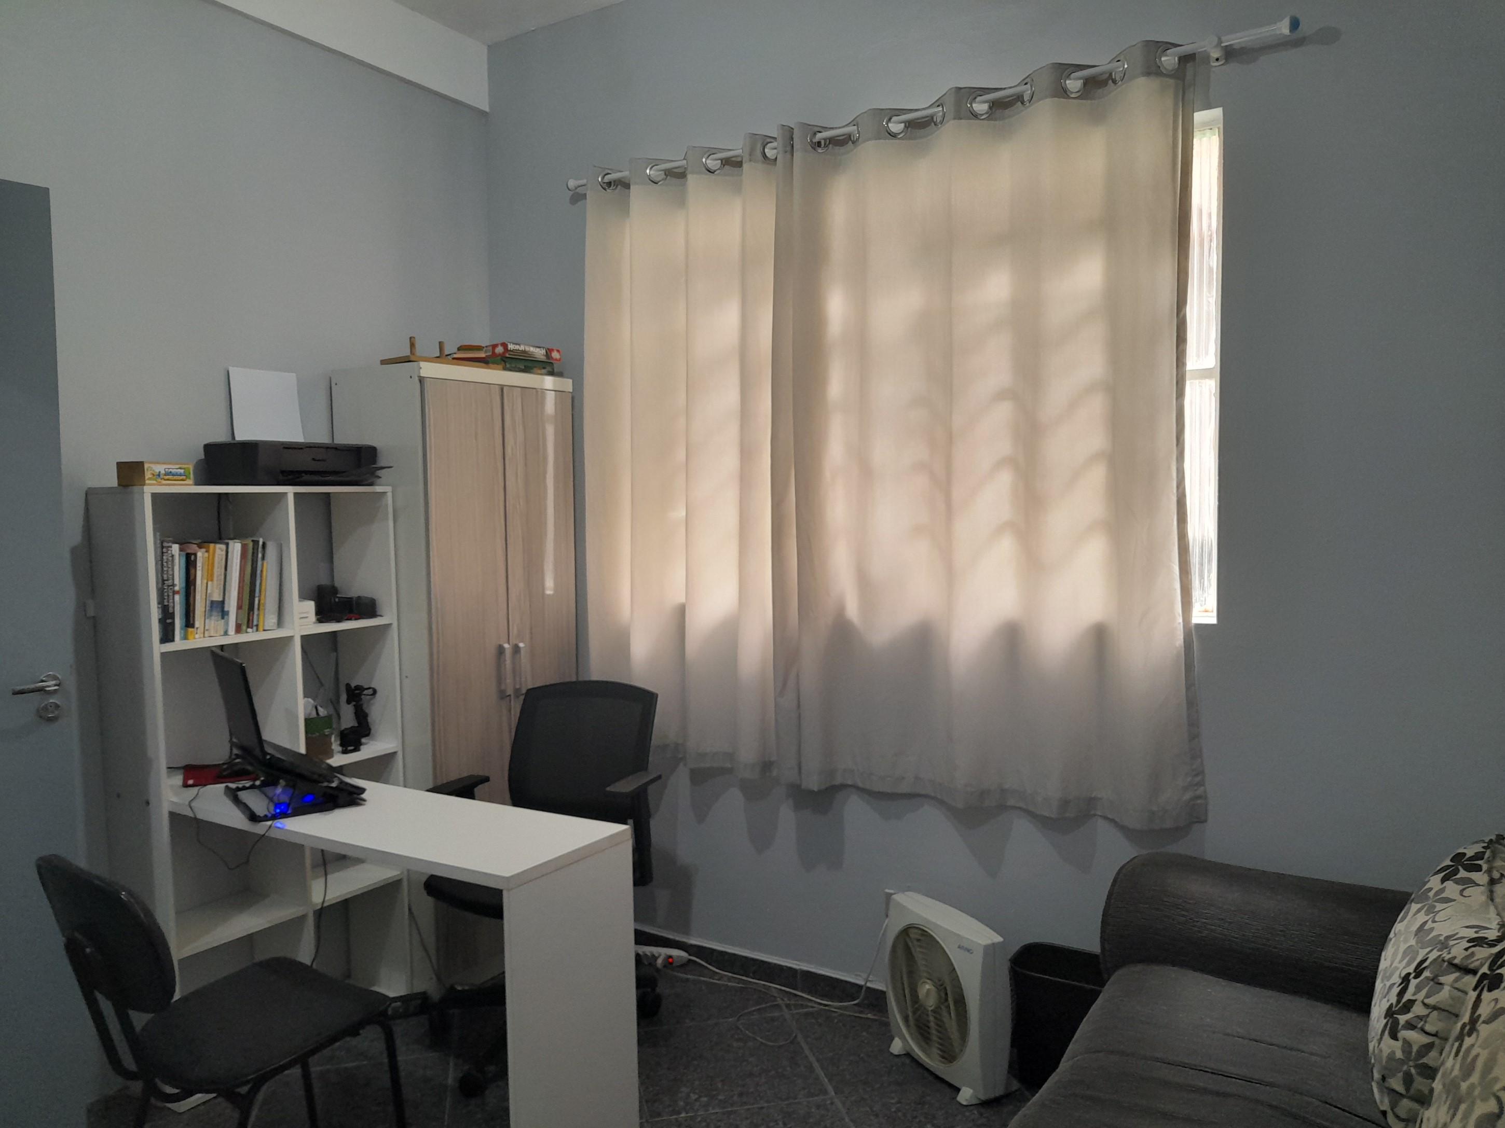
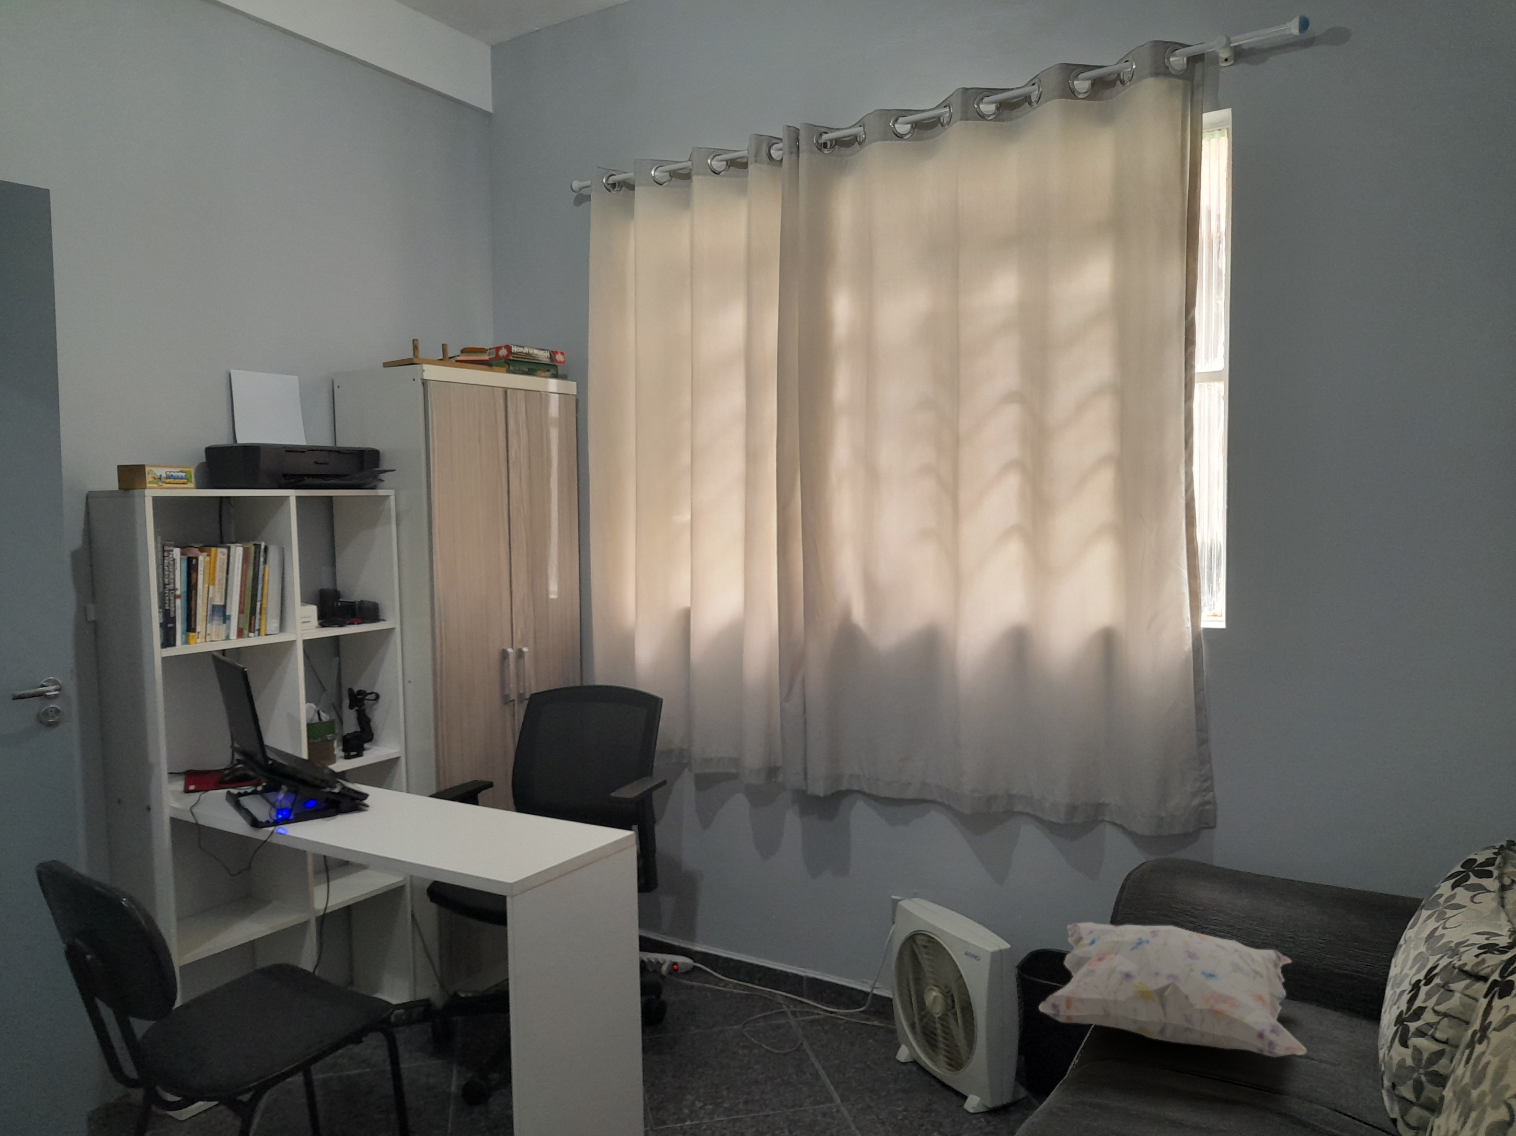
+ decorative pillow (1171, 982)
